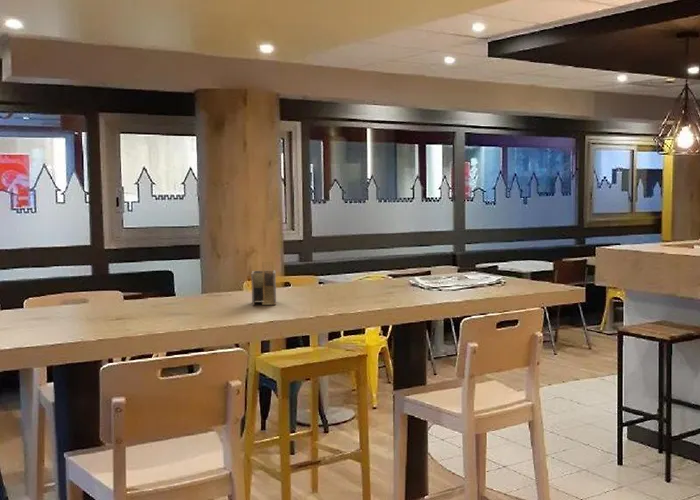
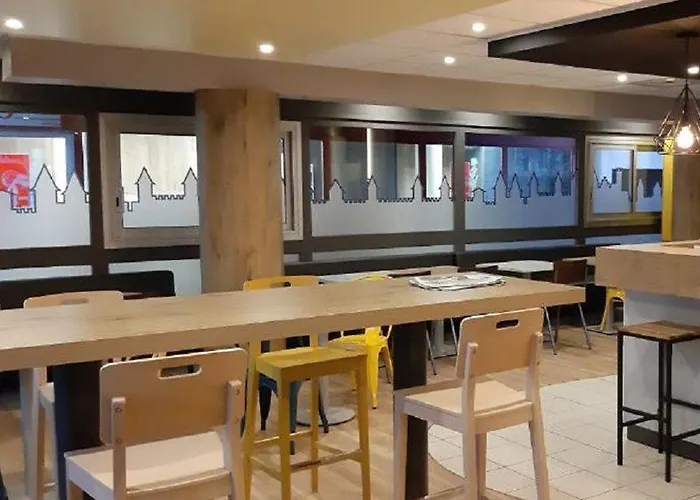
- napkin holder (263, 282)
